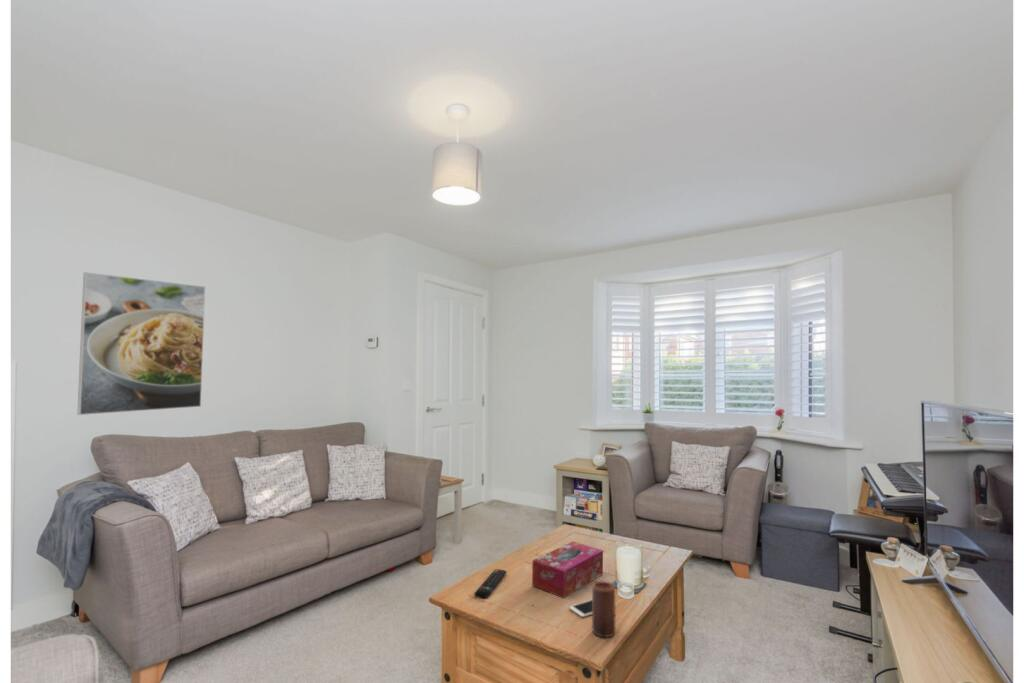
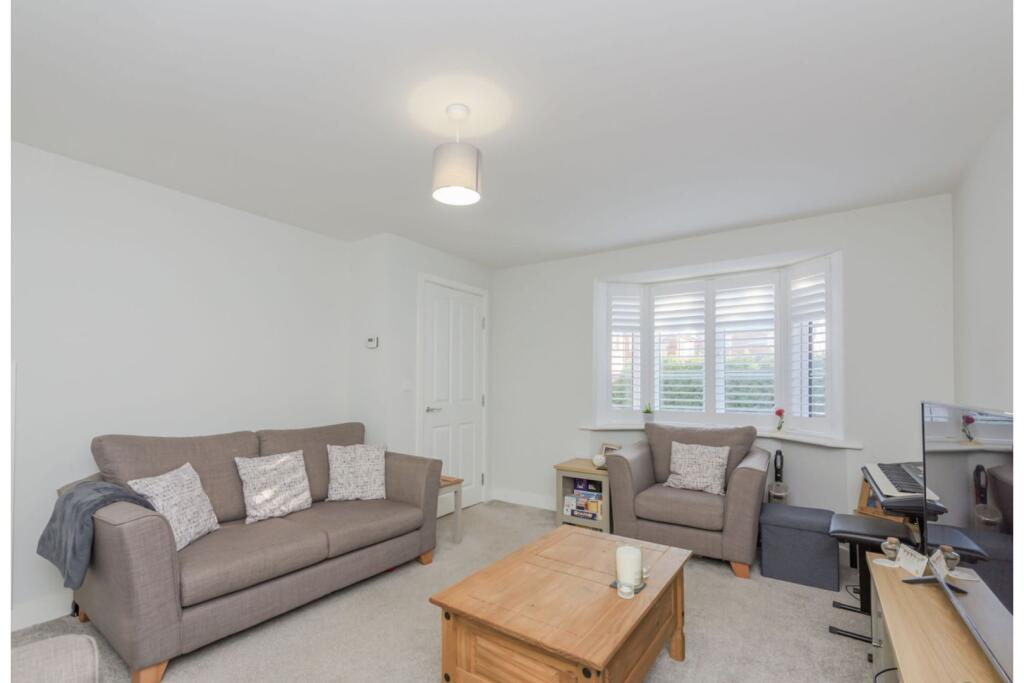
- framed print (146, 345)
- candle (603, 608)
- remote control (491, 583)
- tissue box (568, 567)
- cell phone (591, 606)
